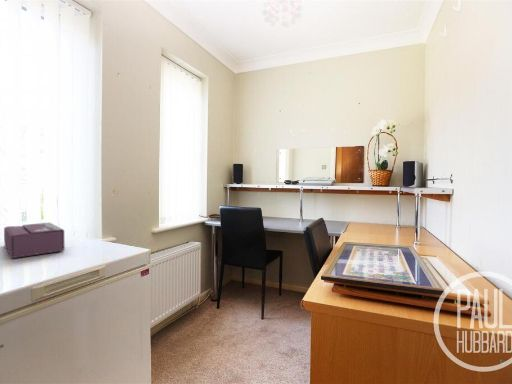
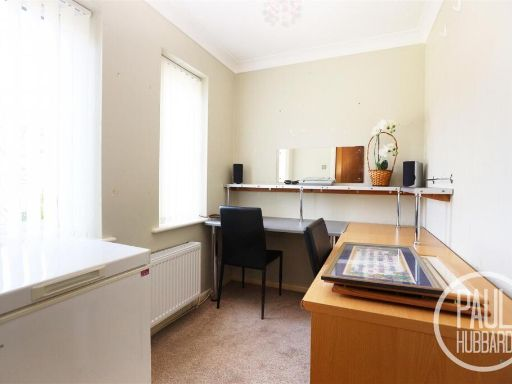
- tissue box (33, 237)
